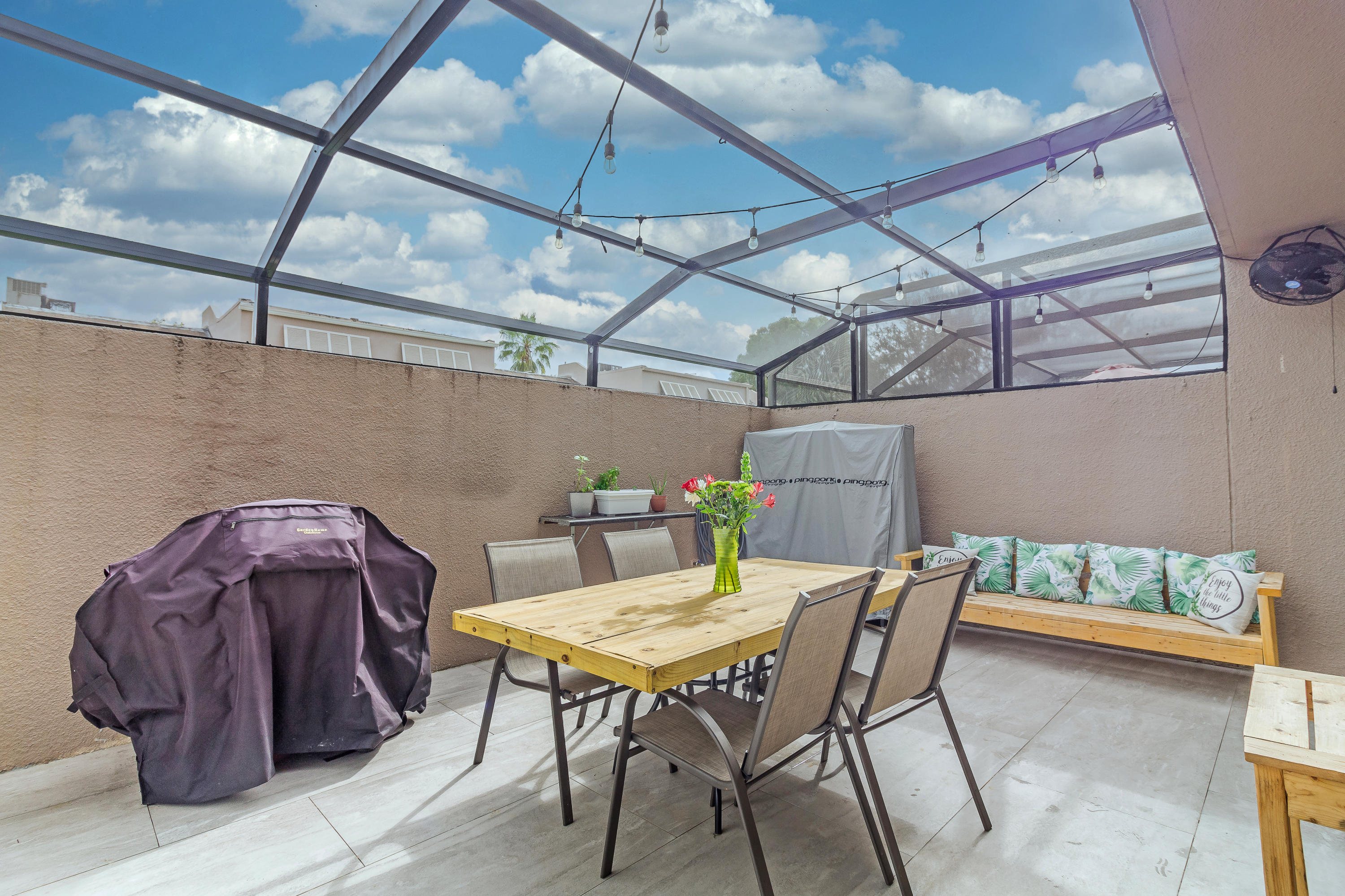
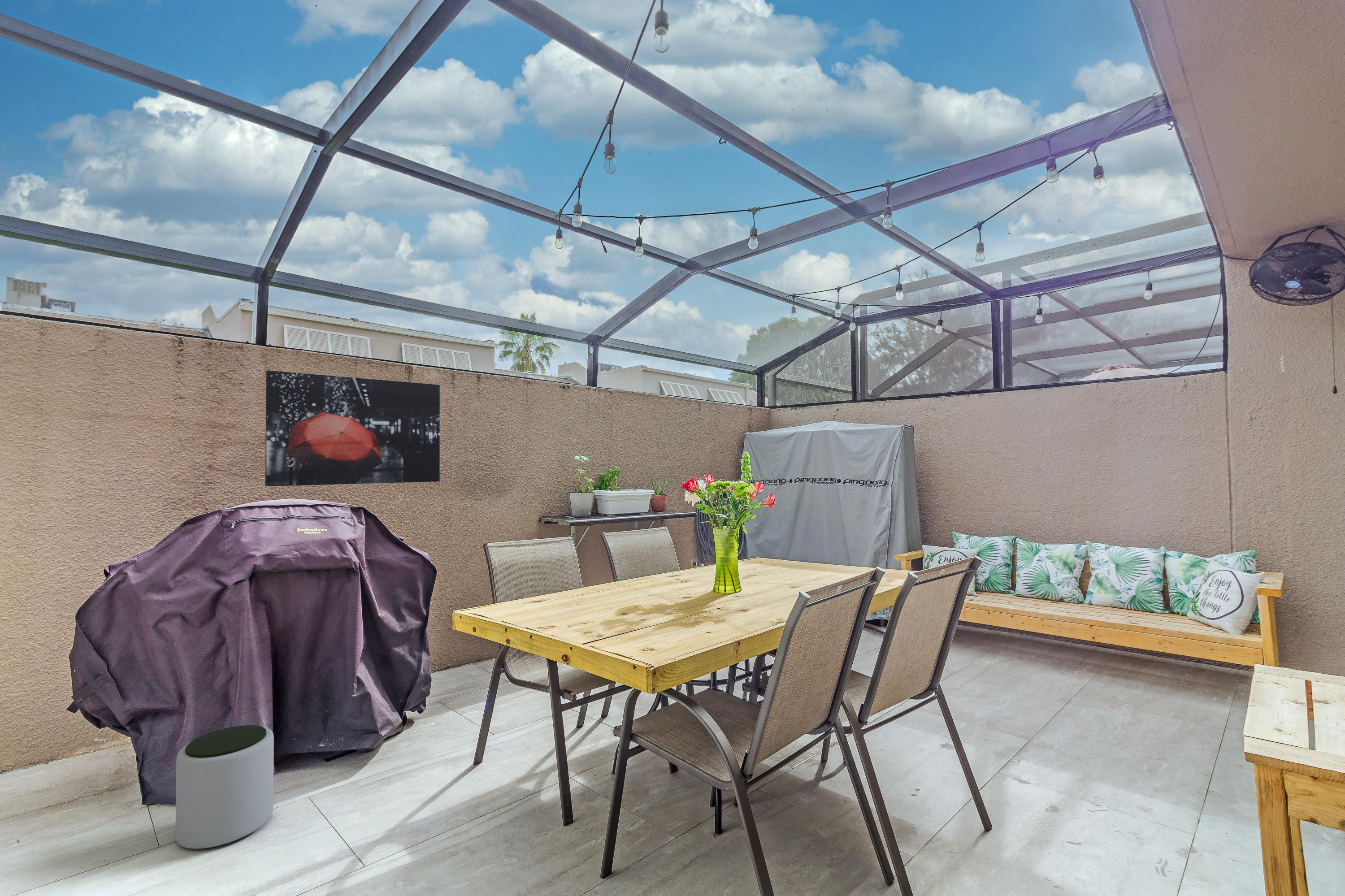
+ plant pot (226, 783)
+ wall art (360, 431)
